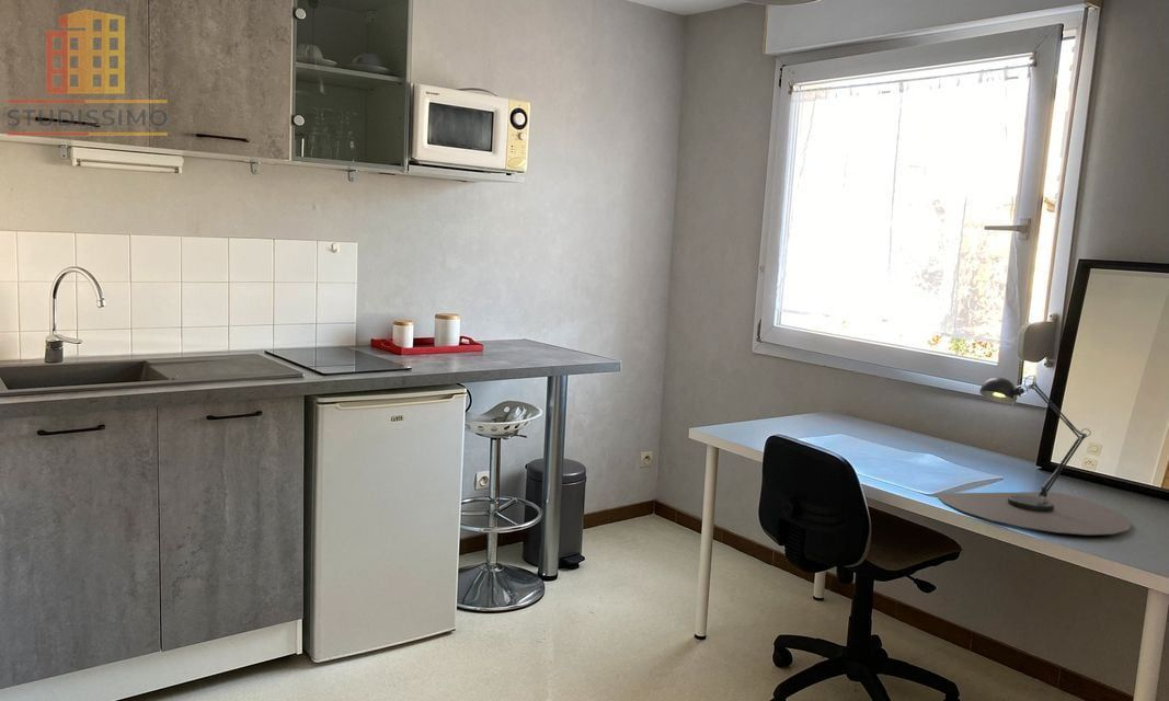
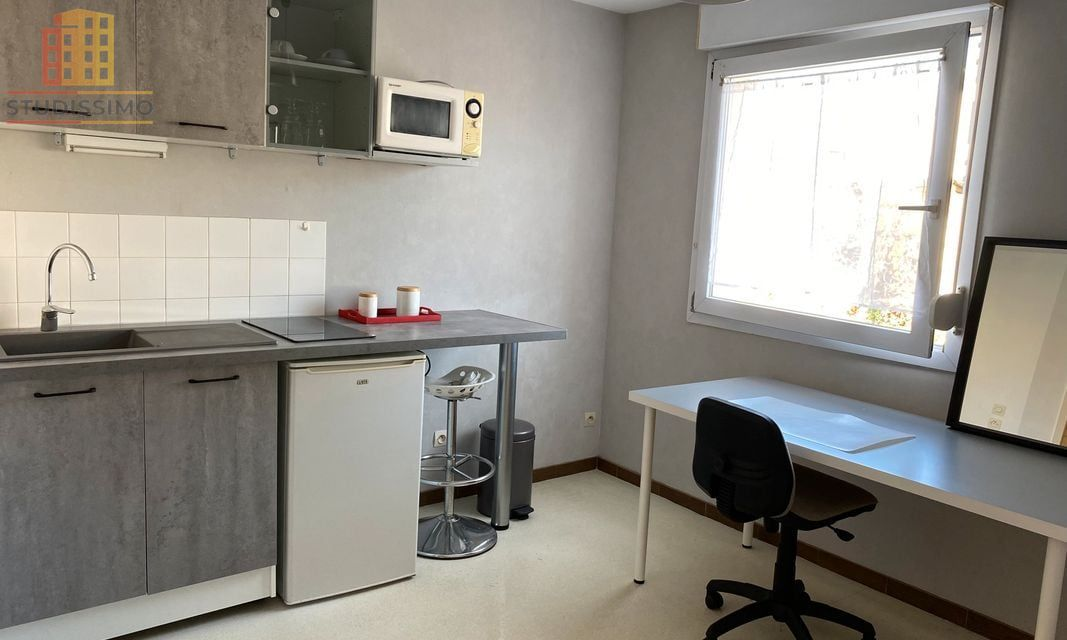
- desk lamp (1063, 459)
